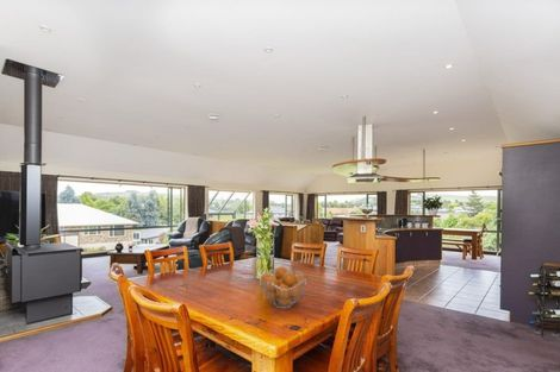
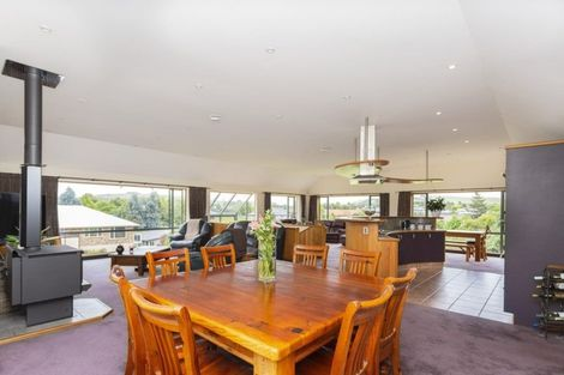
- fruit basket (282, 286)
